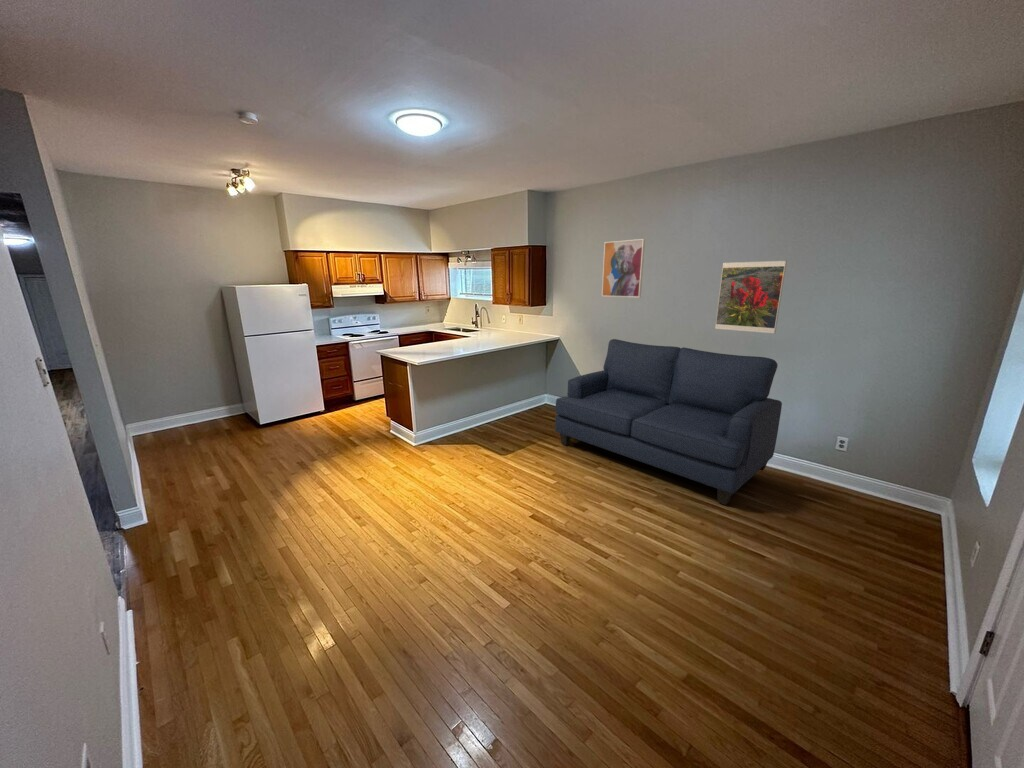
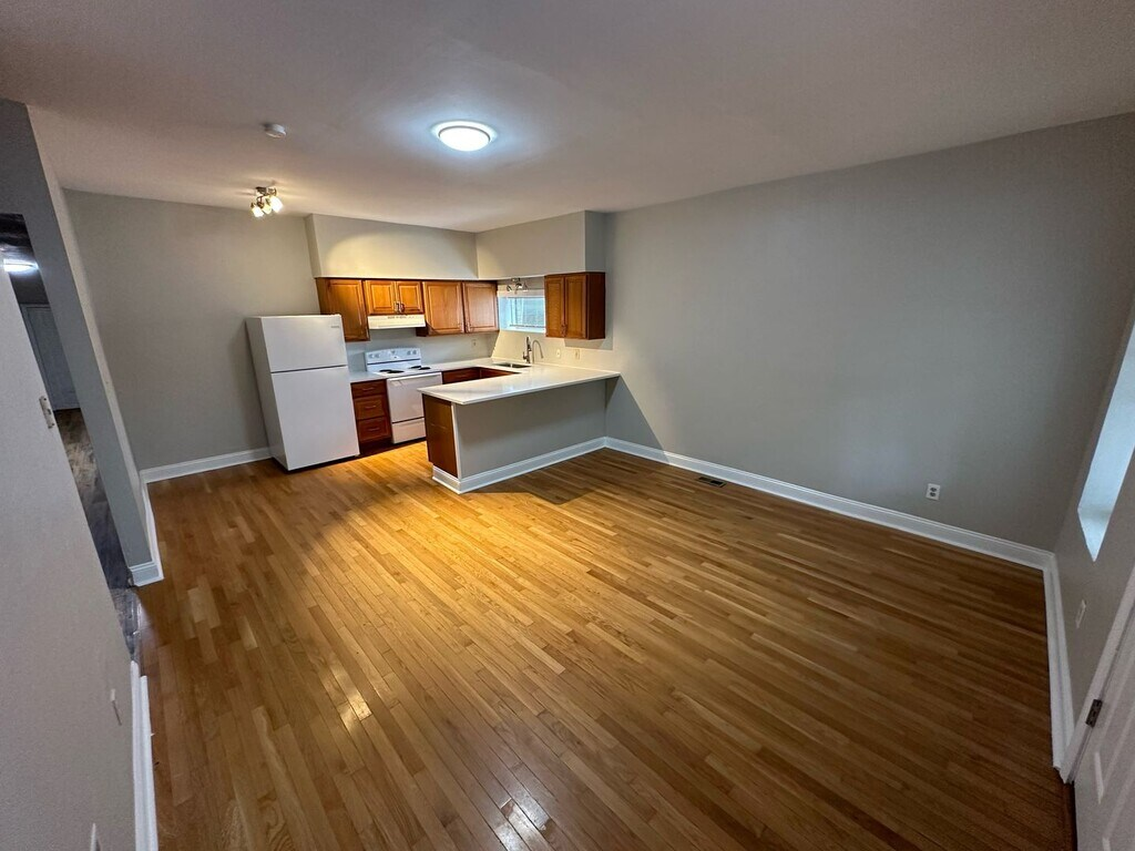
- wall art (622, 269)
- sofa (658, 405)
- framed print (748, 297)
